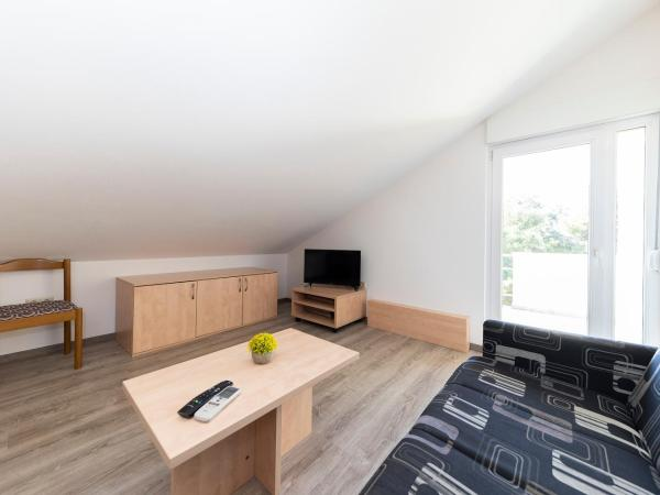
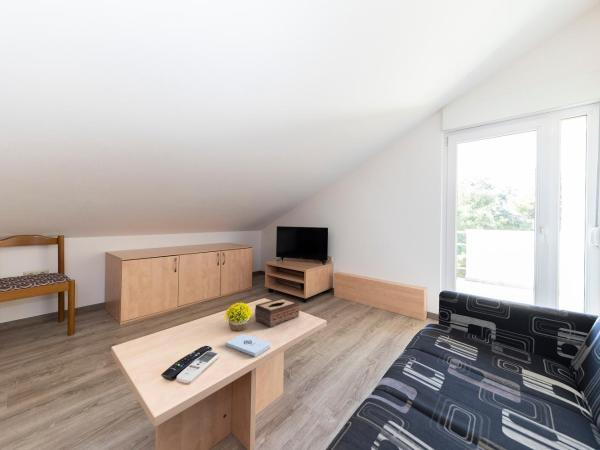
+ notepad (248, 344)
+ tissue box (277, 310)
